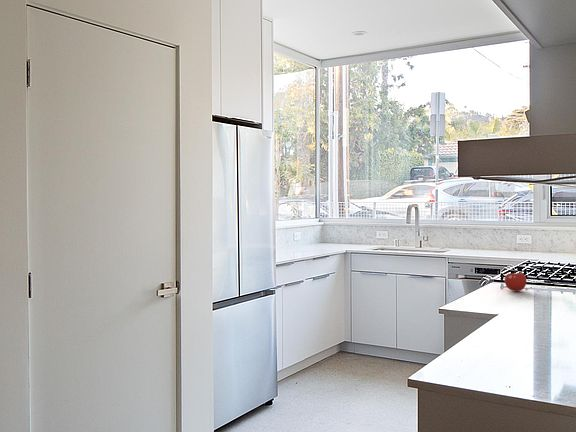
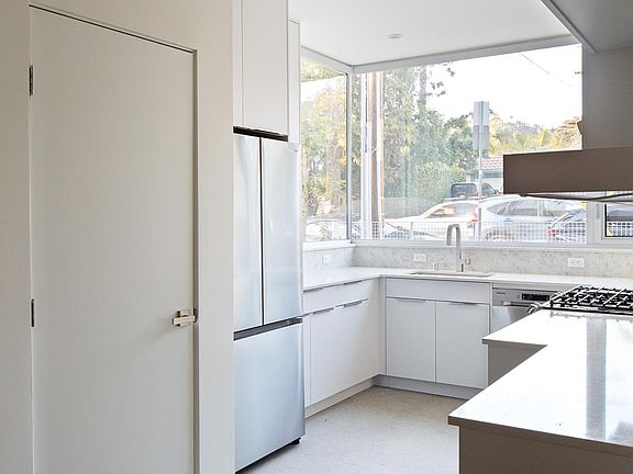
- fruit (515, 280)
